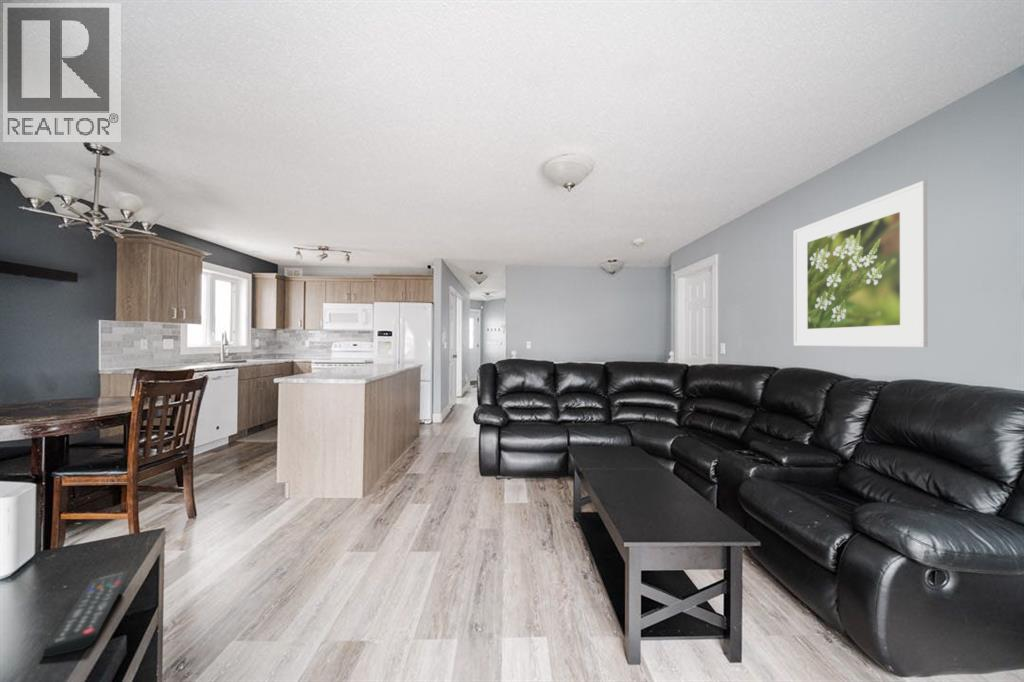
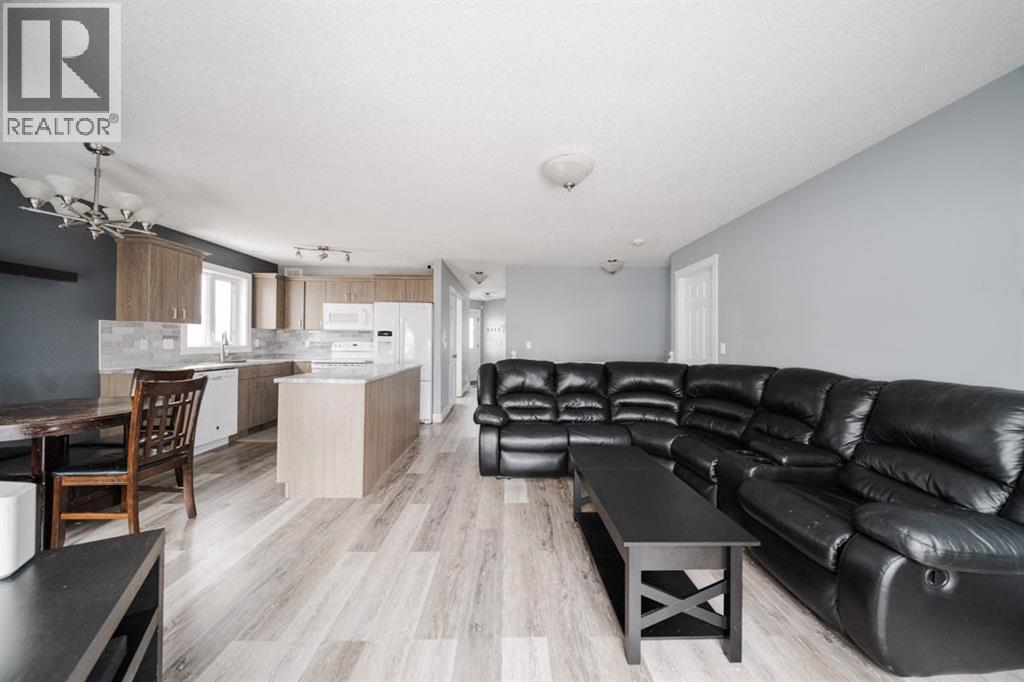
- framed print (848, 278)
- remote control (93, 608)
